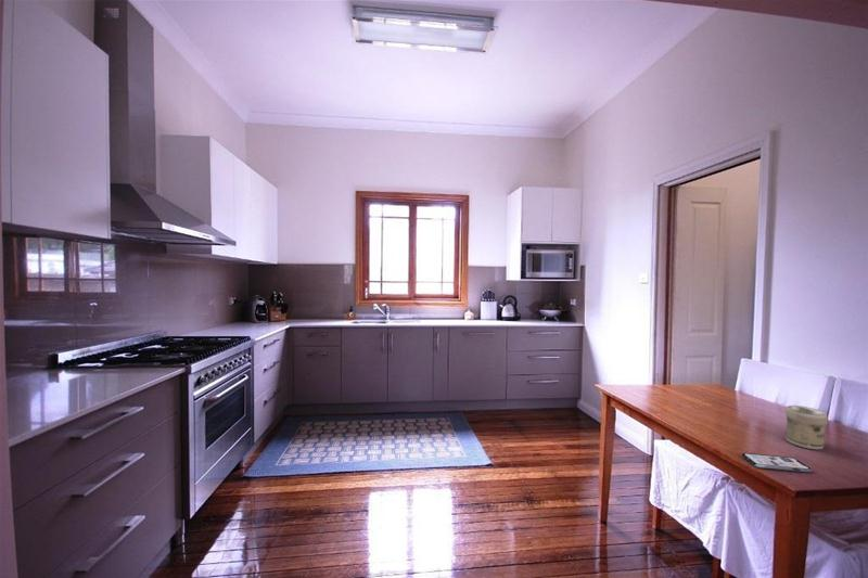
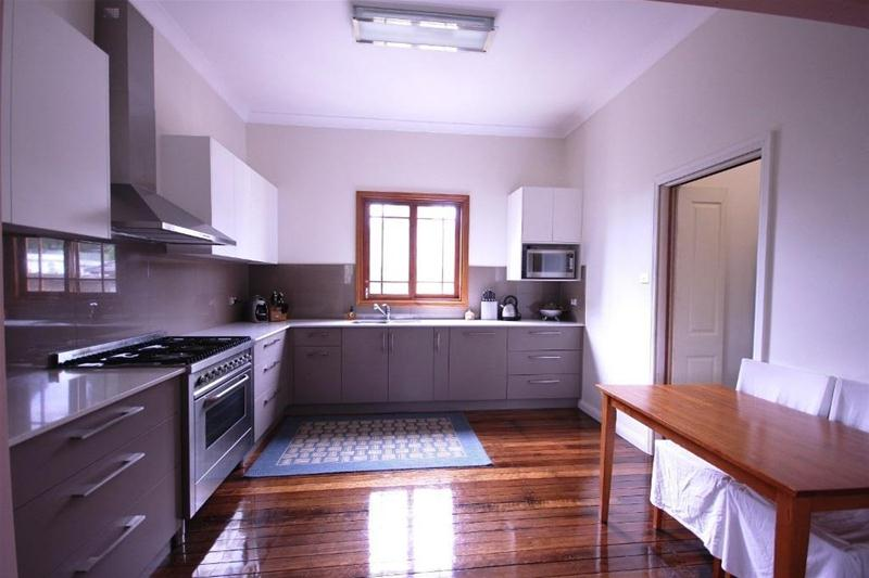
- phone case (775, 462)
- jar (805, 426)
